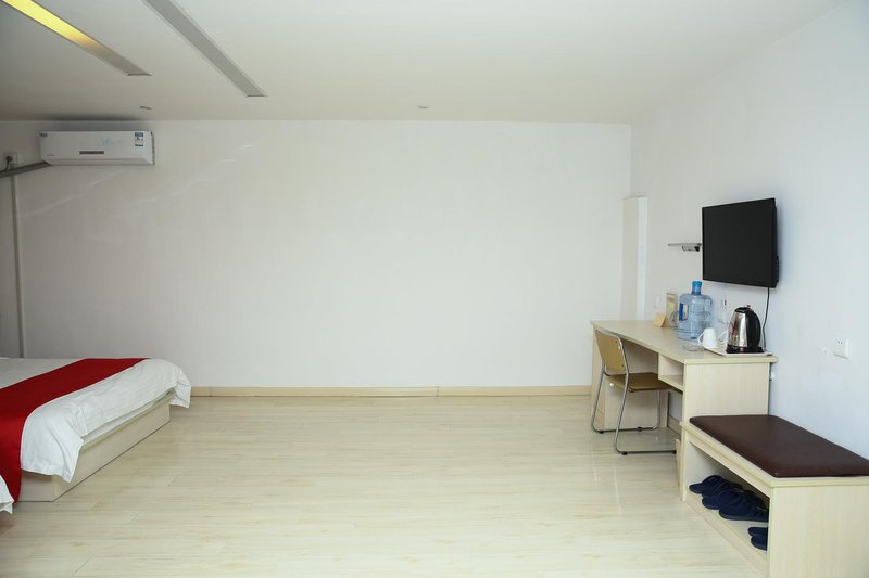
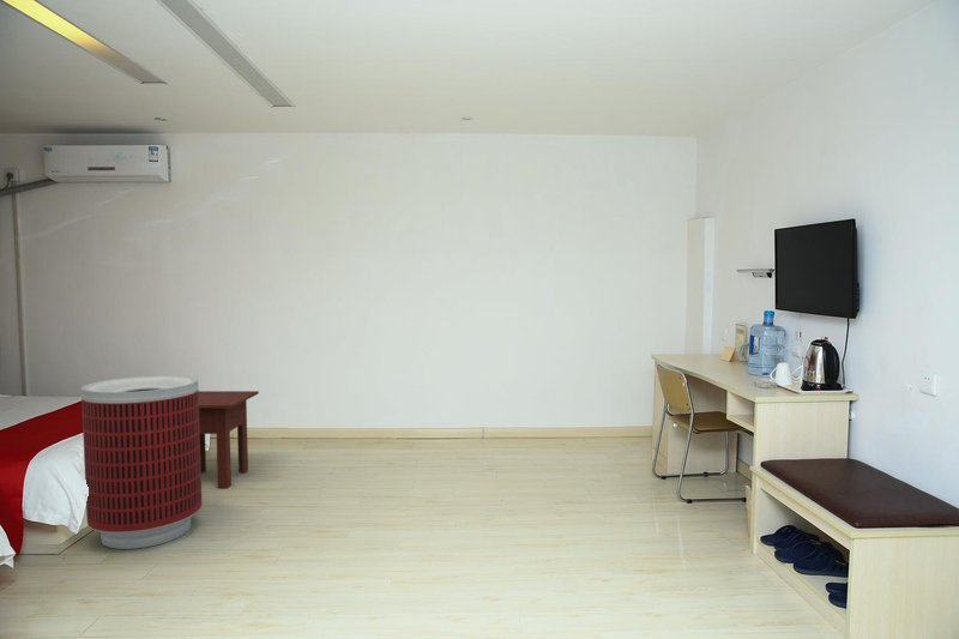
+ side table (210, 433)
+ trash can (144, 458)
